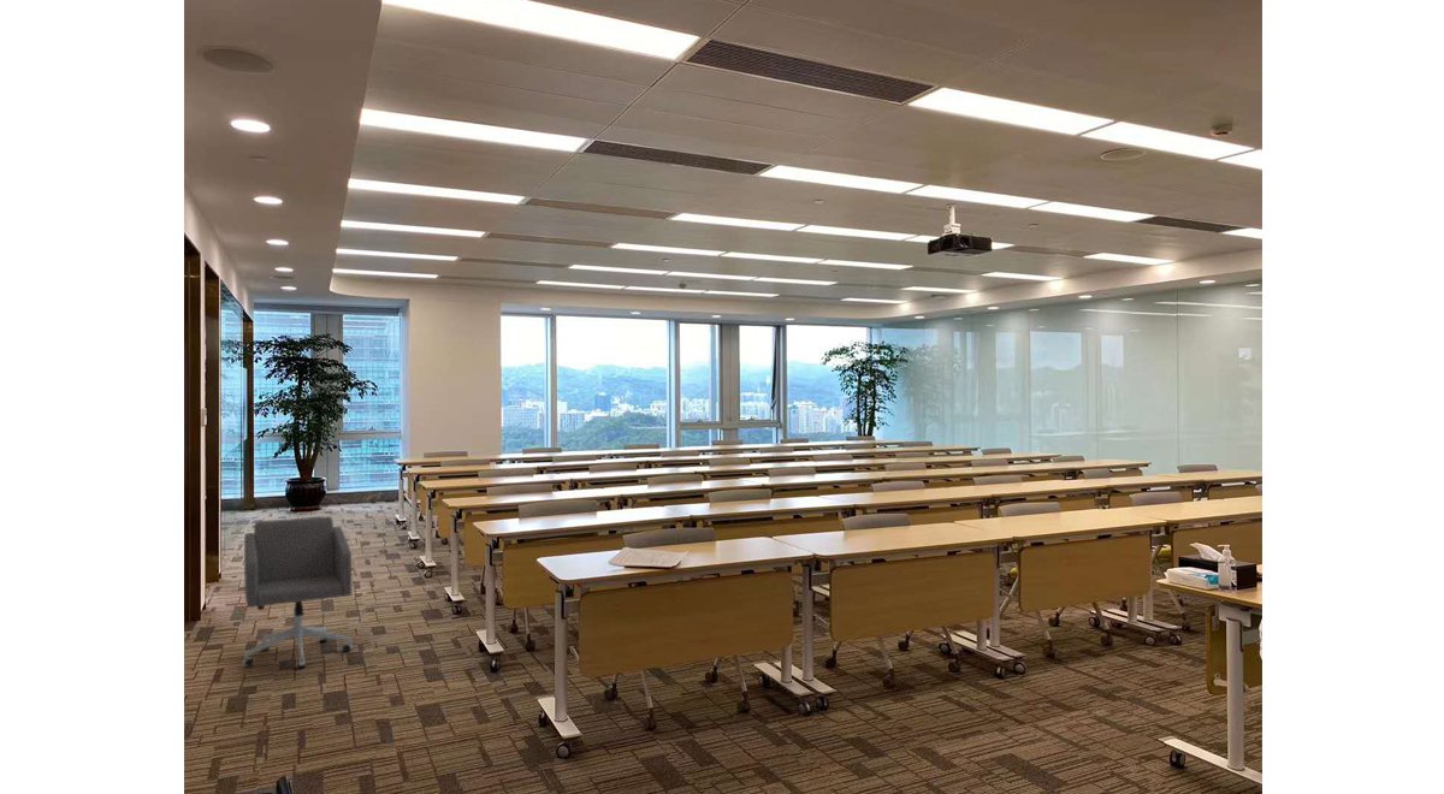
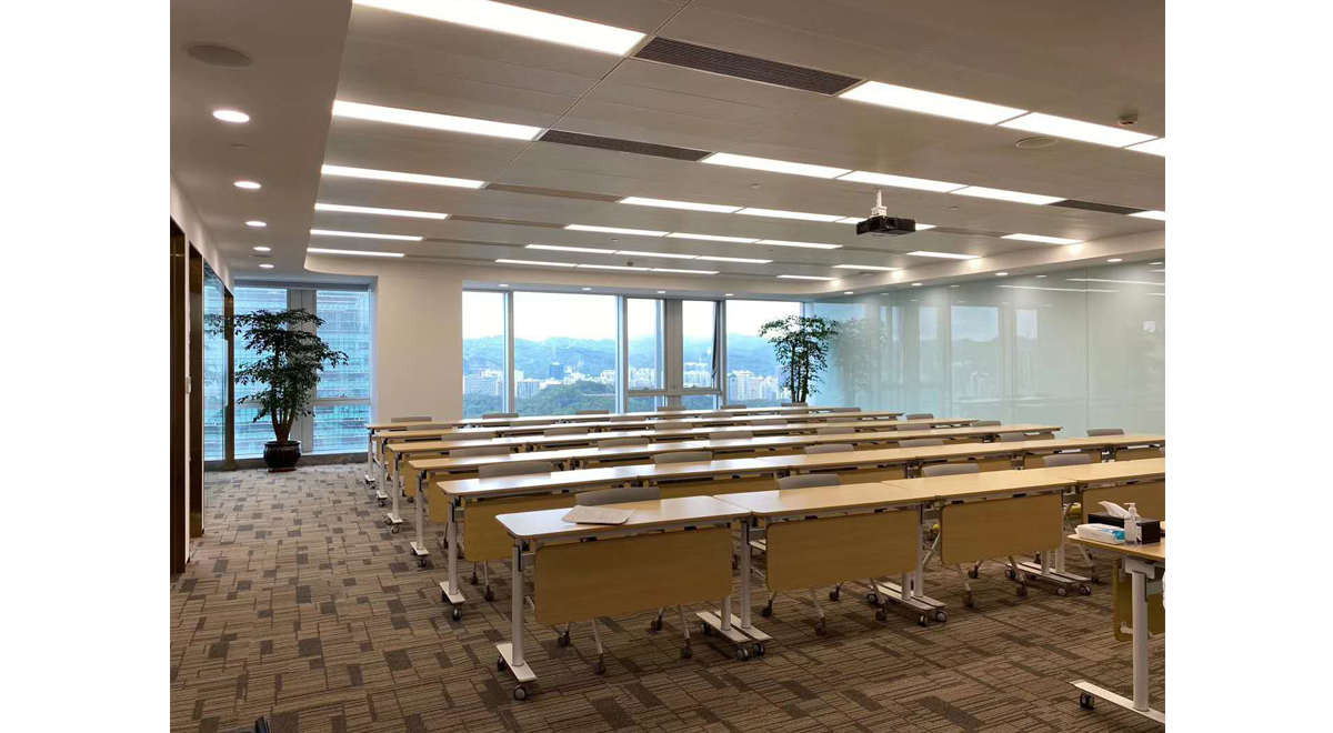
- office chair (297, 588)
